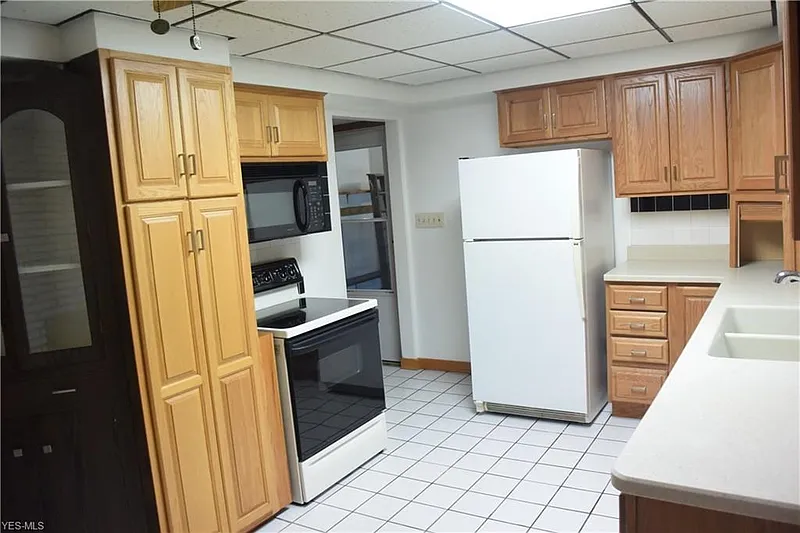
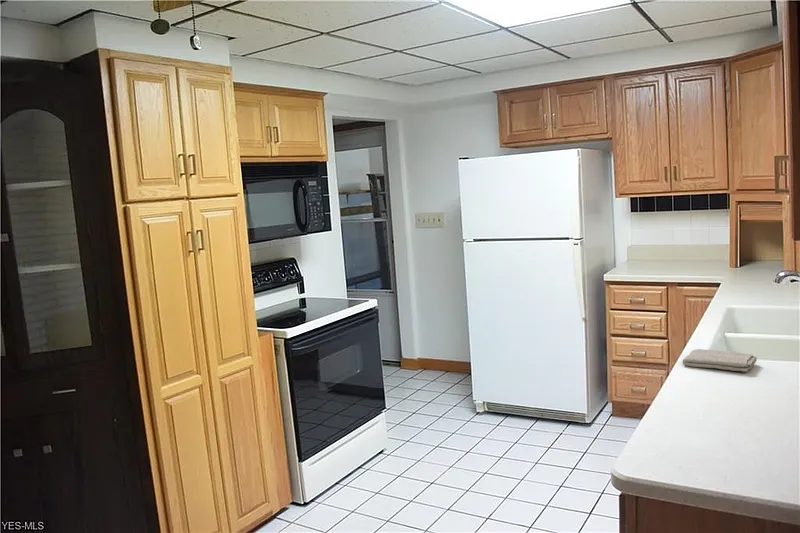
+ washcloth (719, 359)
